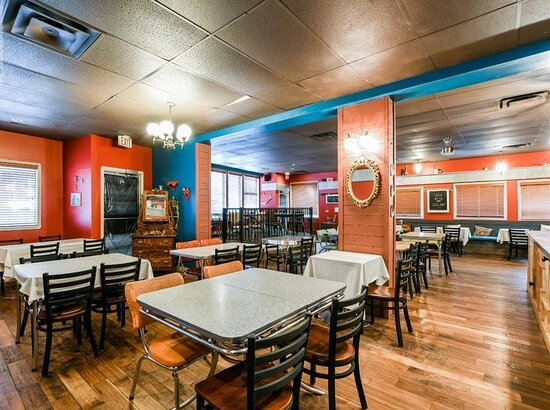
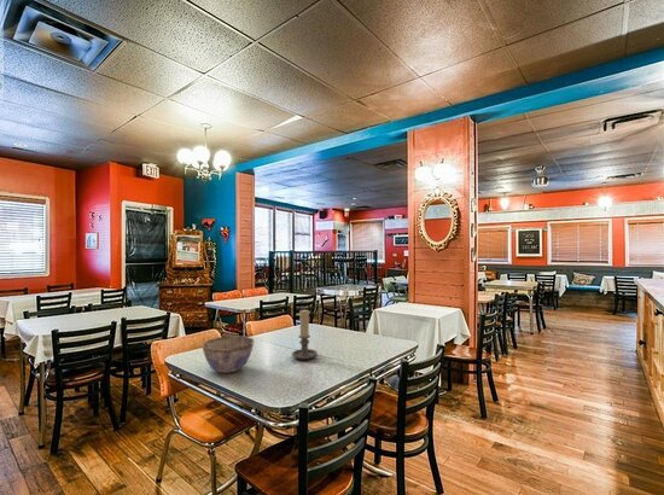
+ bowl (228, 355)
+ candle holder (304, 332)
